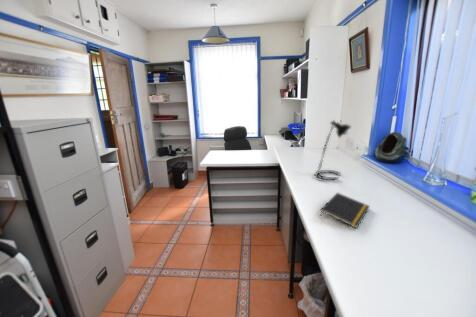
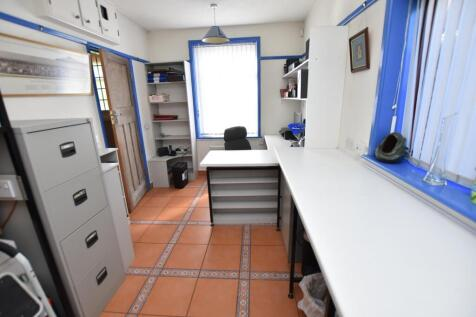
- notepad (345, 208)
- desk lamp (326, 146)
